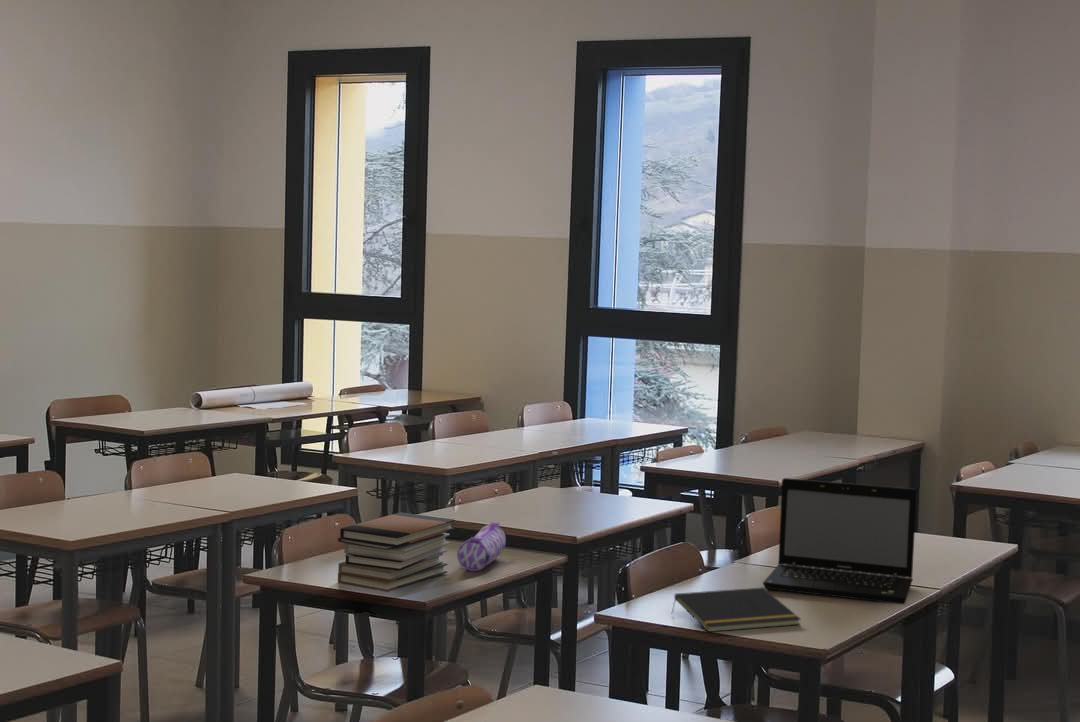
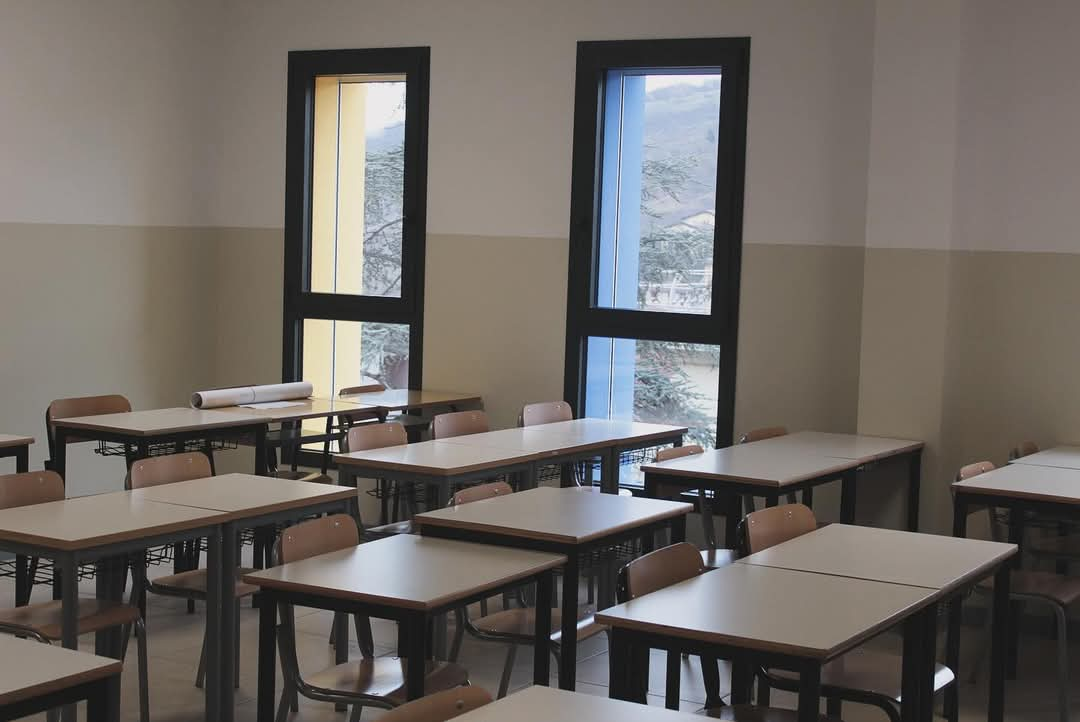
- book stack (397, 550)
- notepad (736, 608)
- laptop (840, 539)
- pencil case (482, 546)
